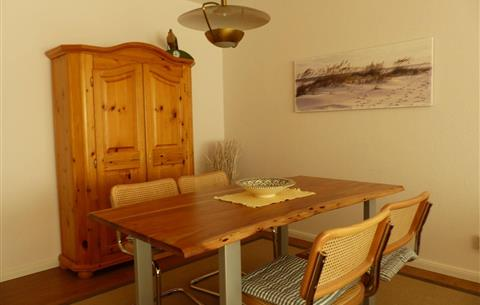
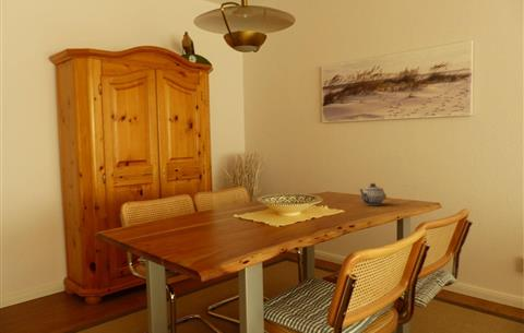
+ teapot (372, 193)
